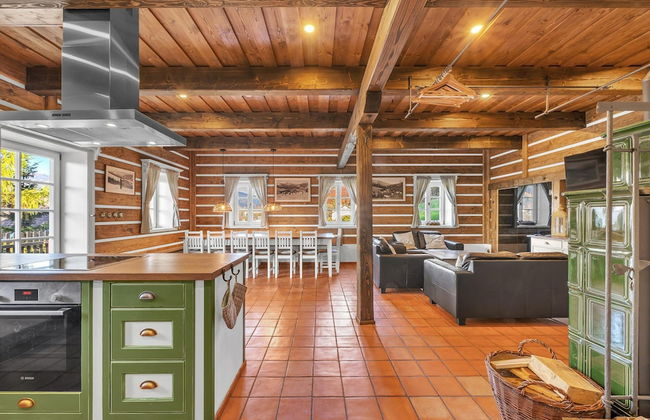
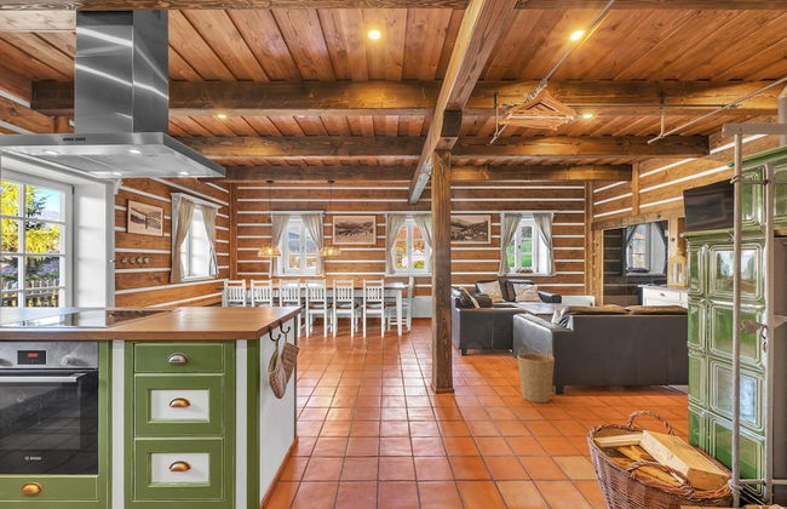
+ basket (535, 373)
